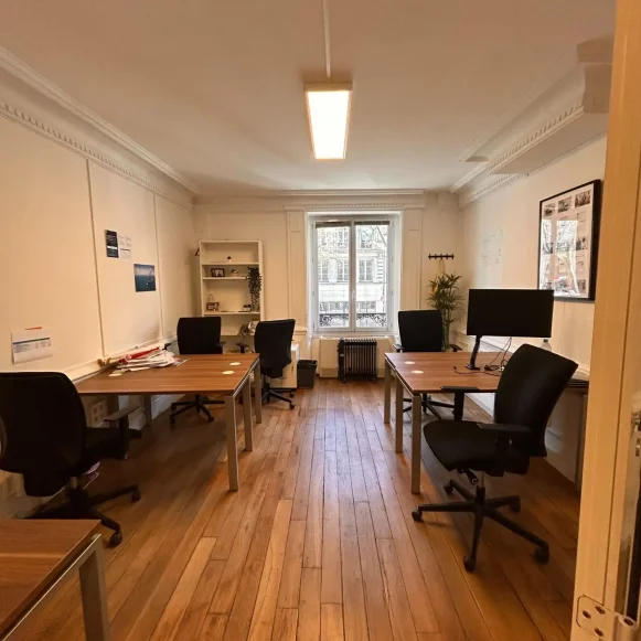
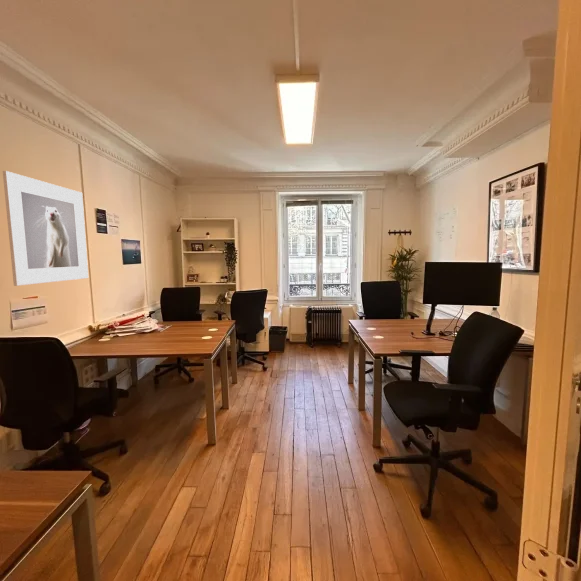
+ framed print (52, 233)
